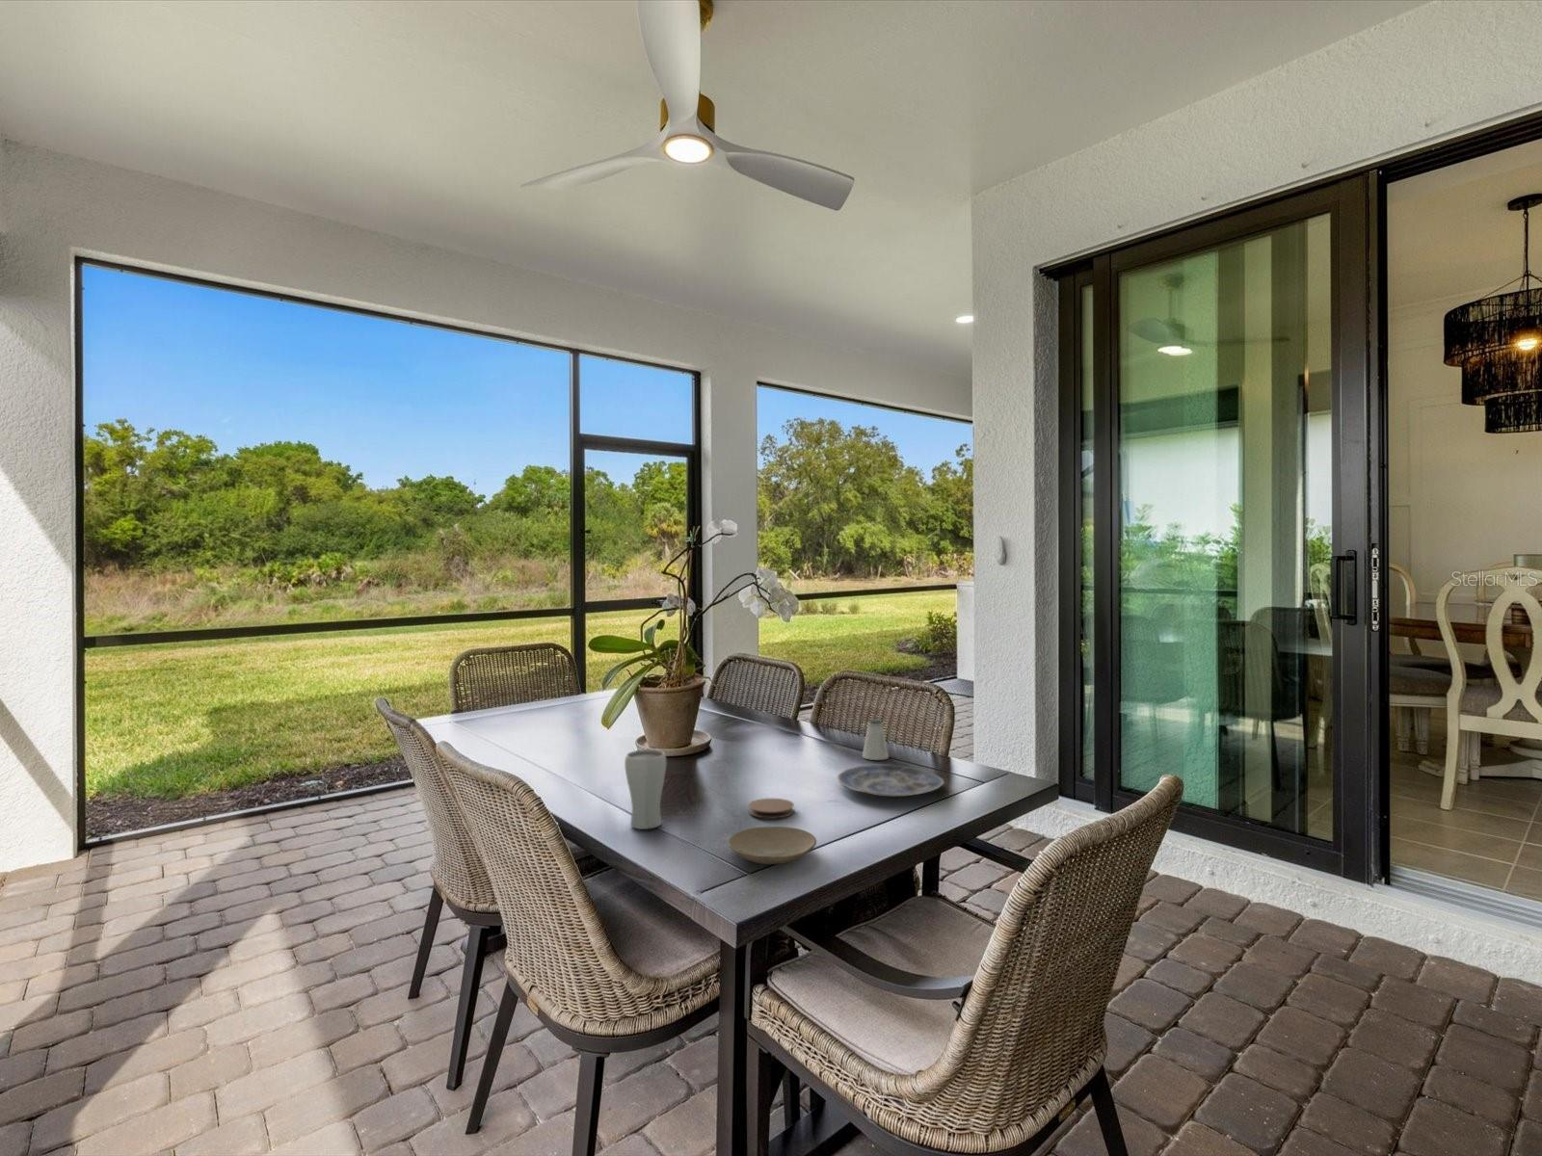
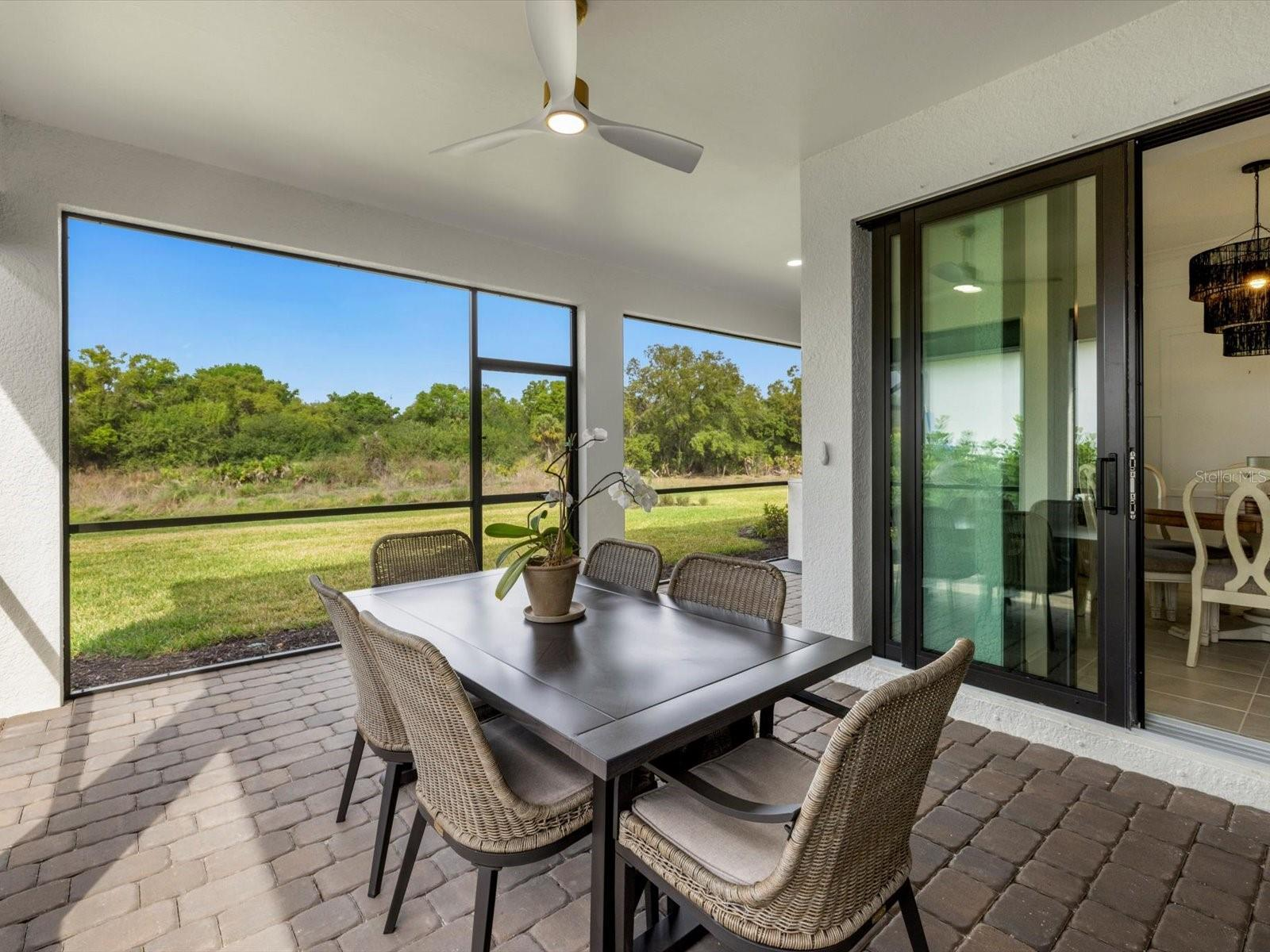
- saltshaker (875, 738)
- plate (890, 782)
- plate (772, 846)
- coaster (771, 807)
- drinking glass (646, 789)
